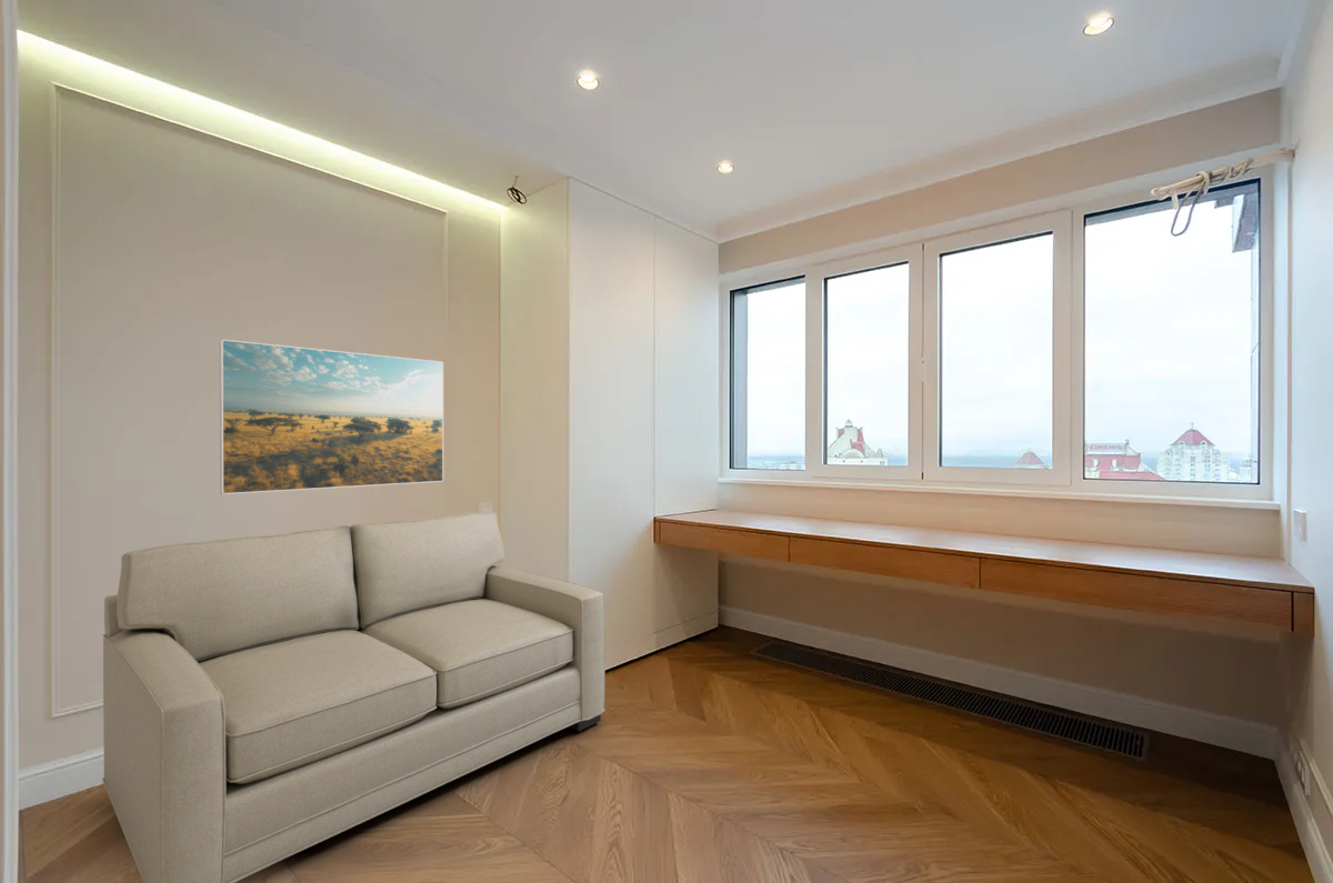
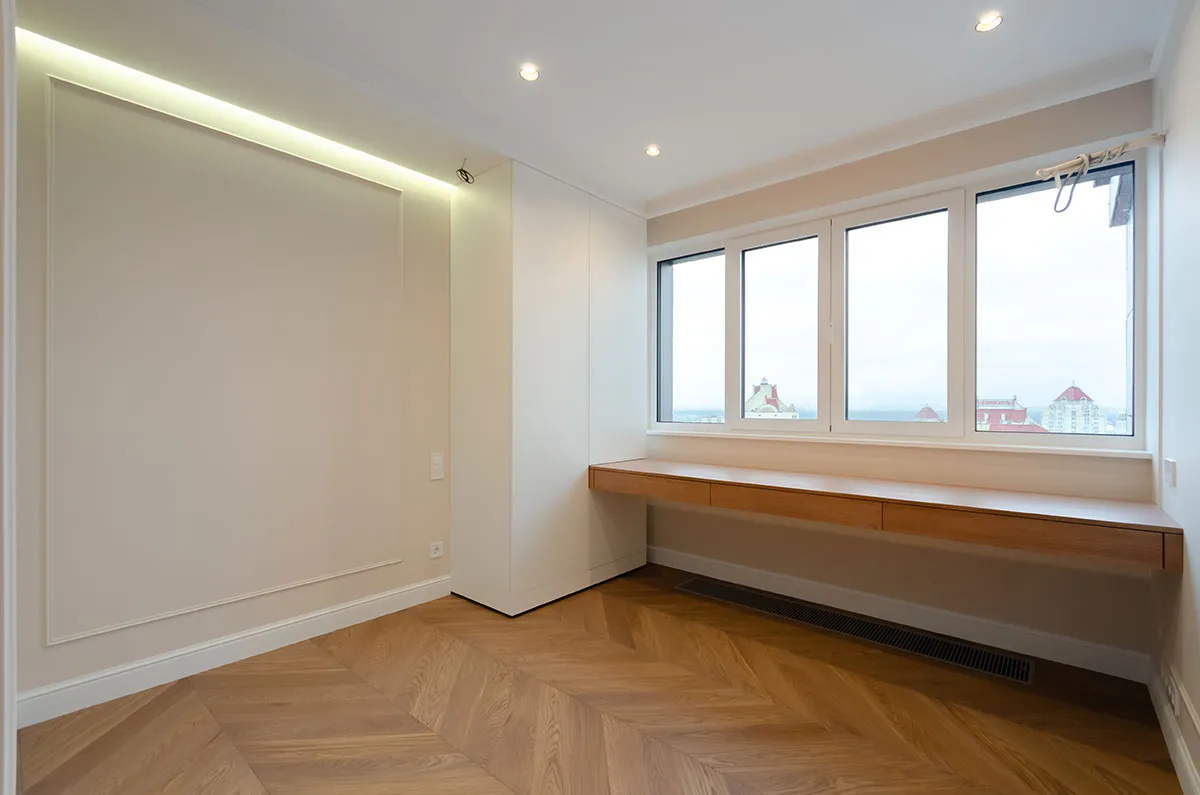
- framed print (345, 419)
- sofa (382, 643)
